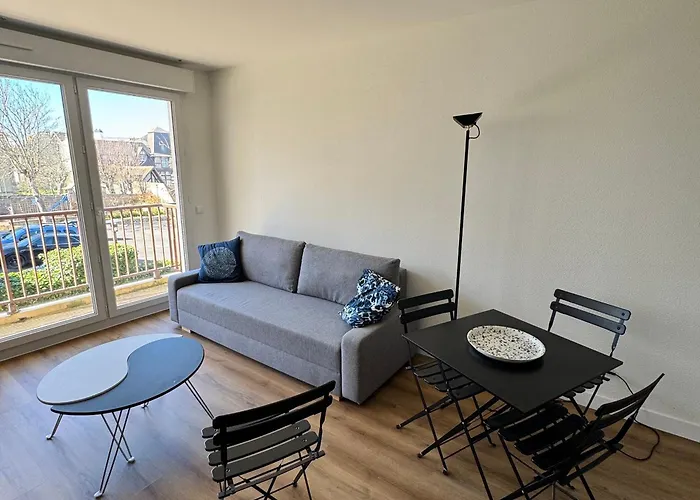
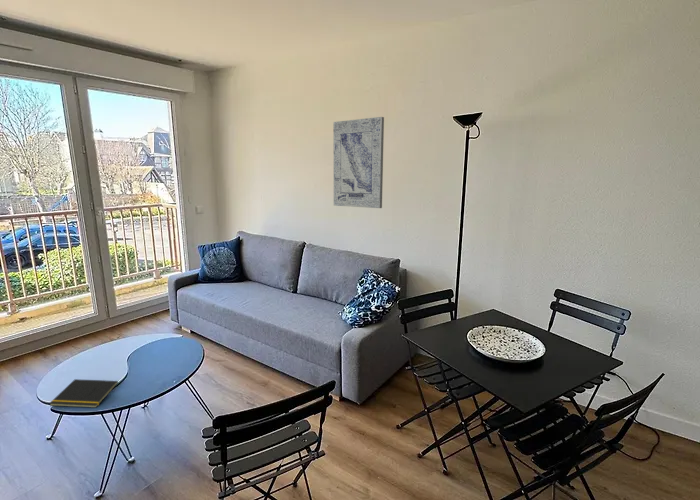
+ wall art (357, 164)
+ notepad (84, 392)
